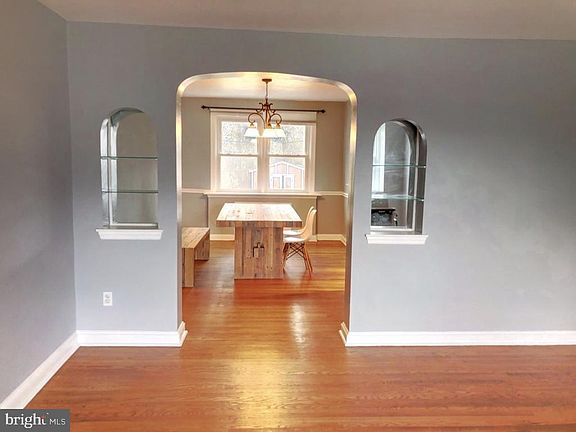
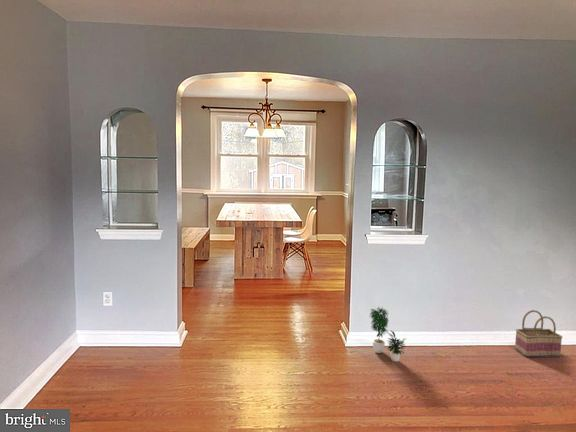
+ potted plant (386, 331)
+ basket (538, 333)
